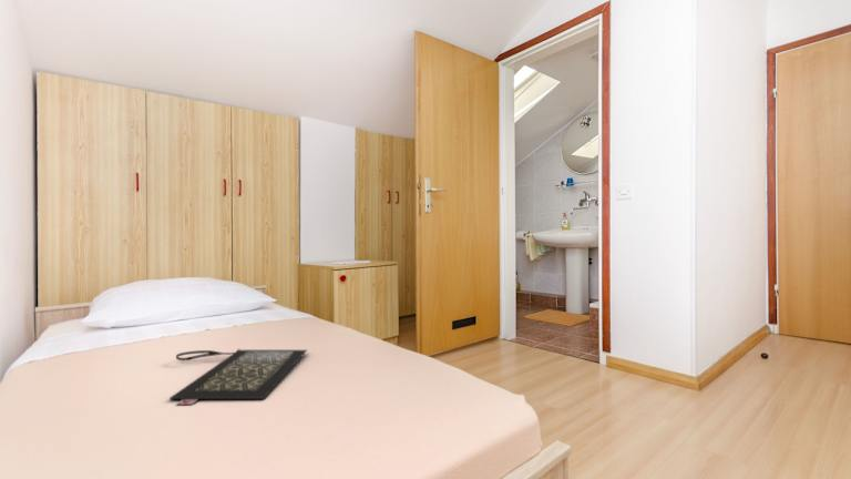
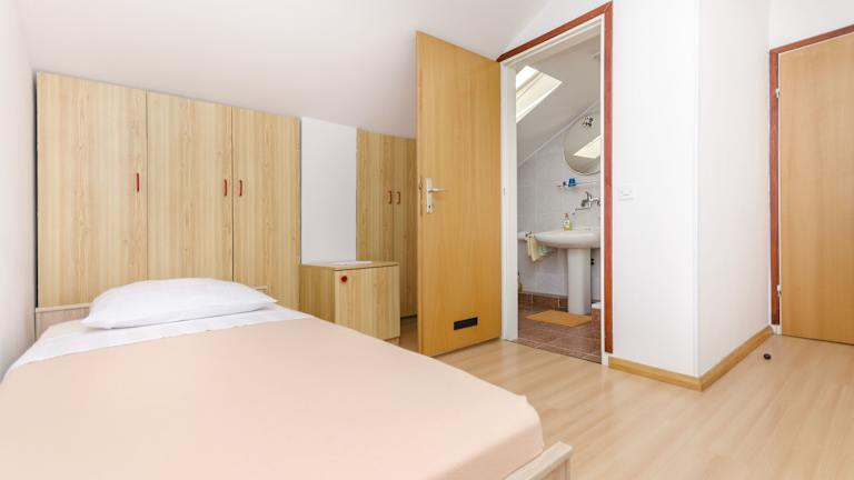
- clutch bag (248, 367)
